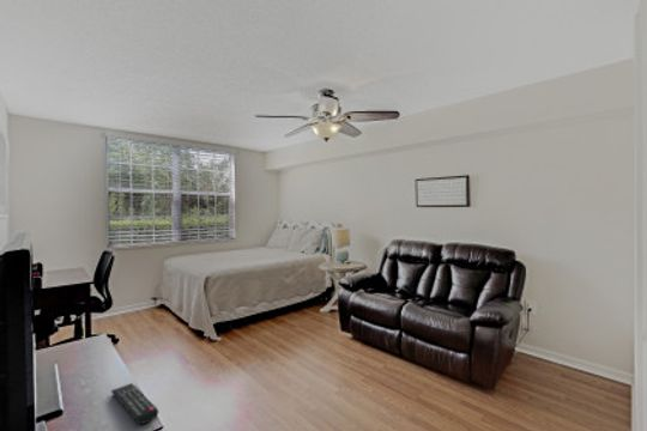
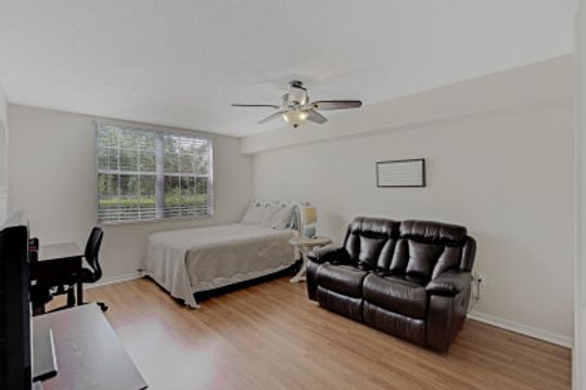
- remote control (133, 401)
